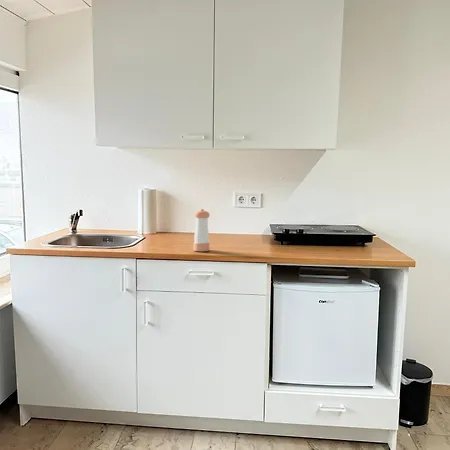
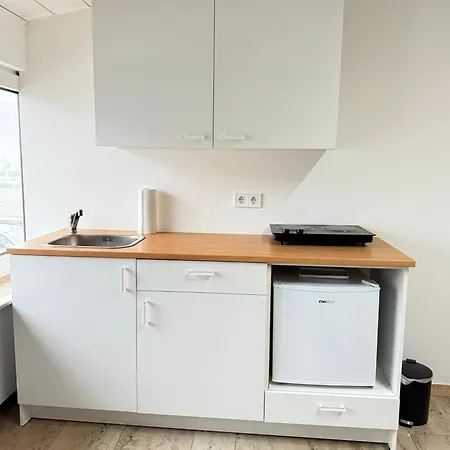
- pepper shaker (201, 229)
